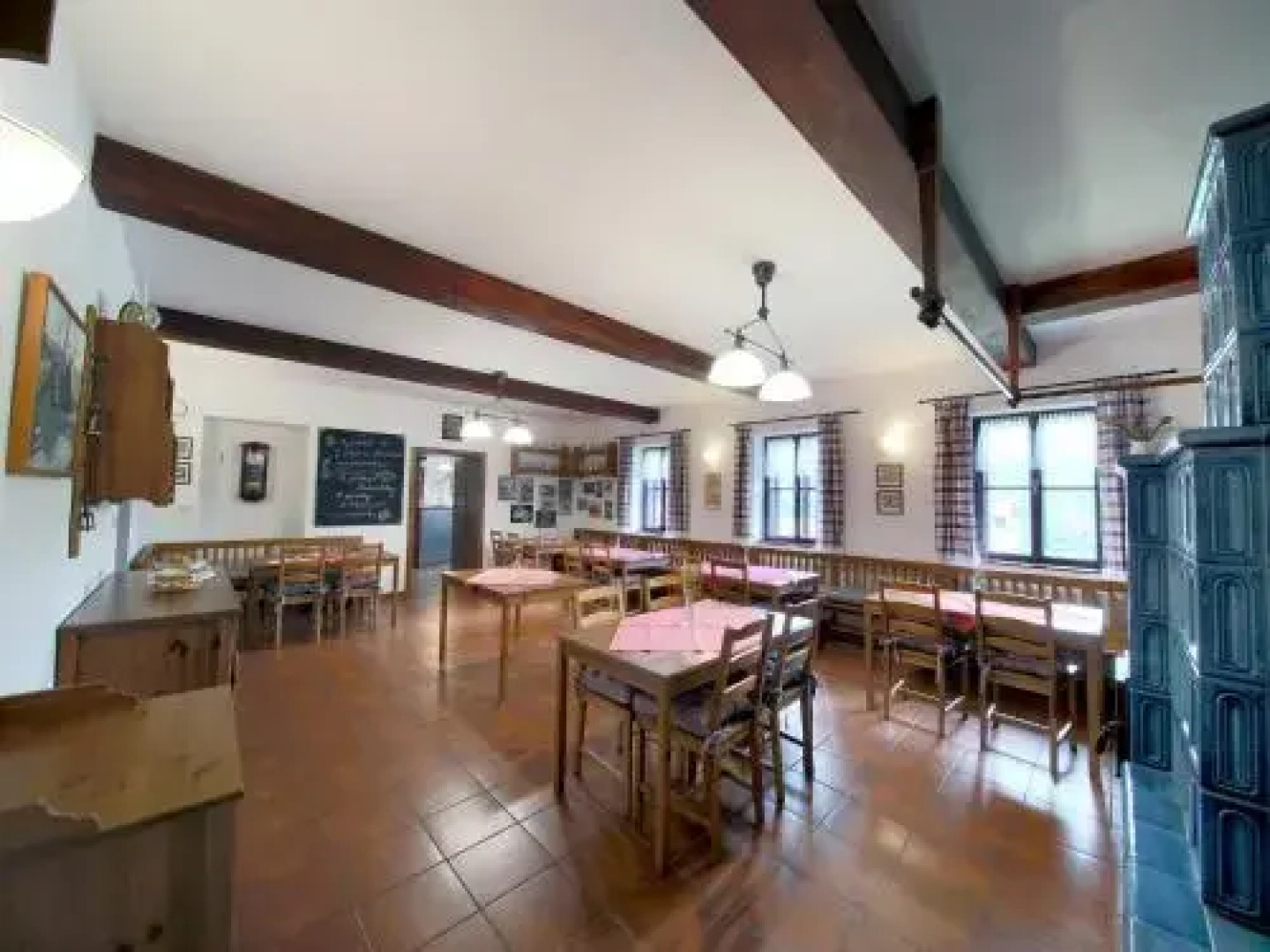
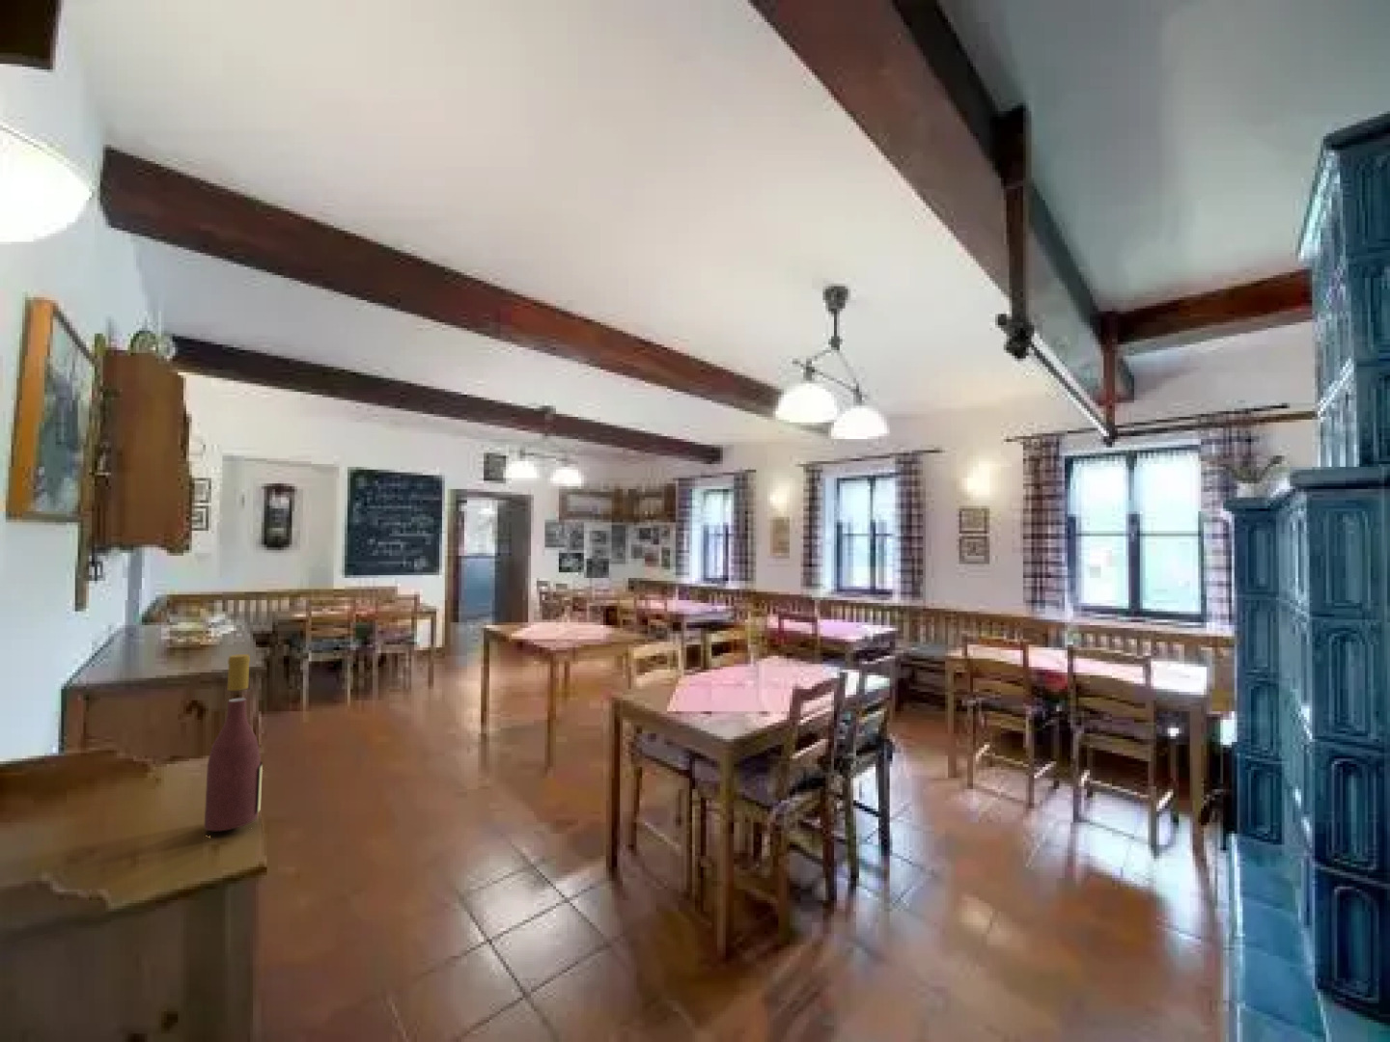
+ wine bottle (234, 740)
